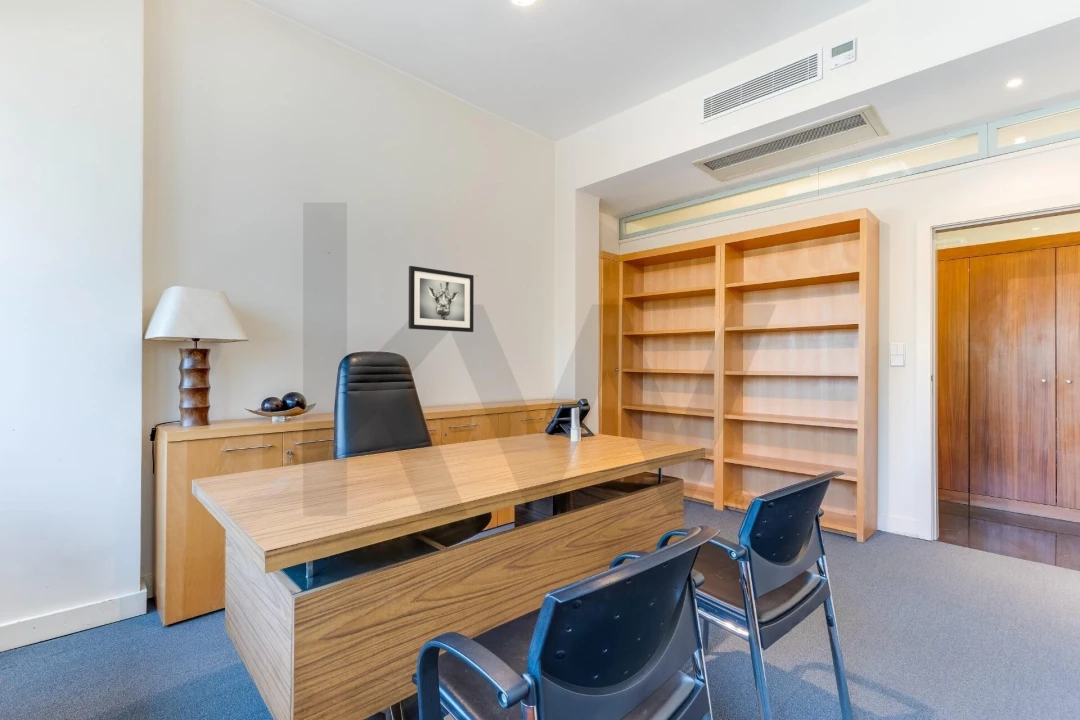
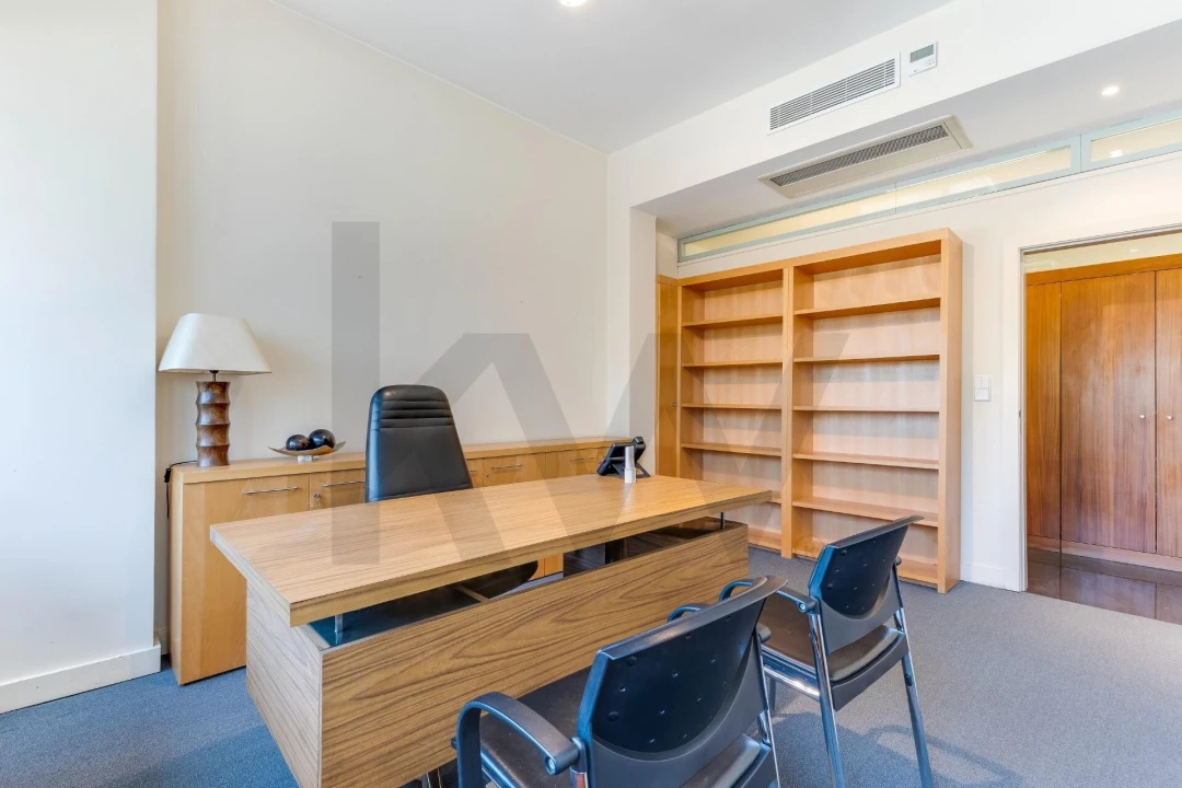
- wall art (442, 300)
